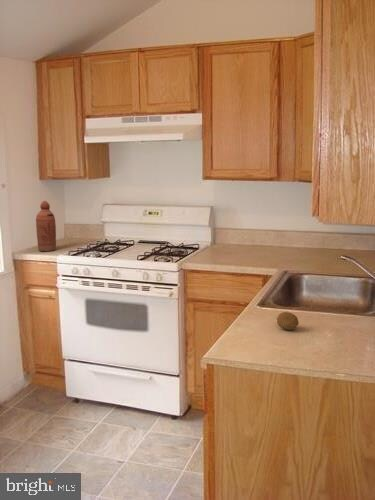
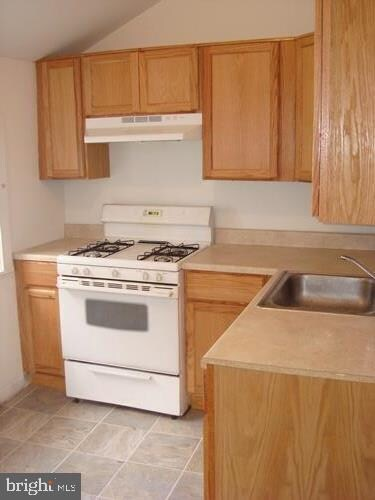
- bottle (45, 225)
- fruit (287, 320)
